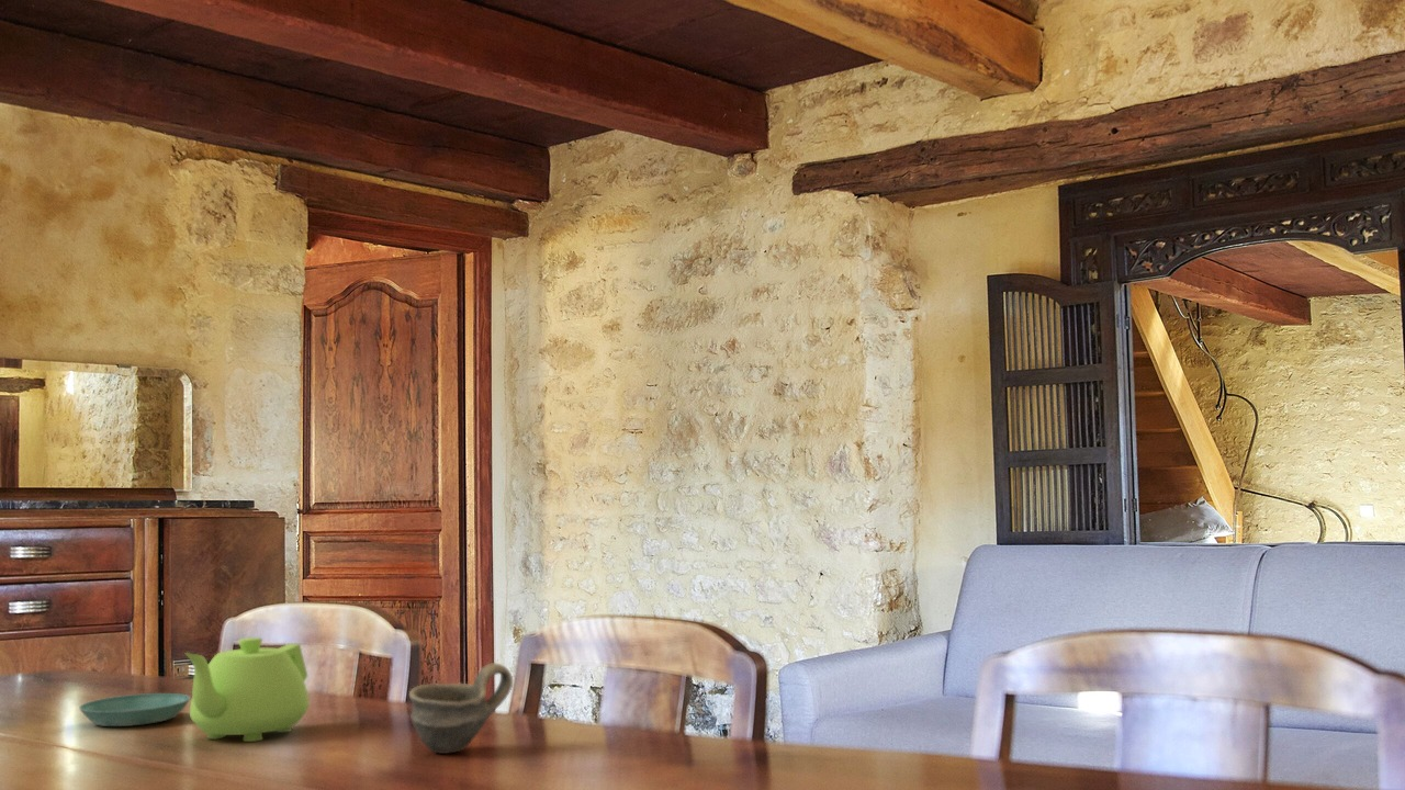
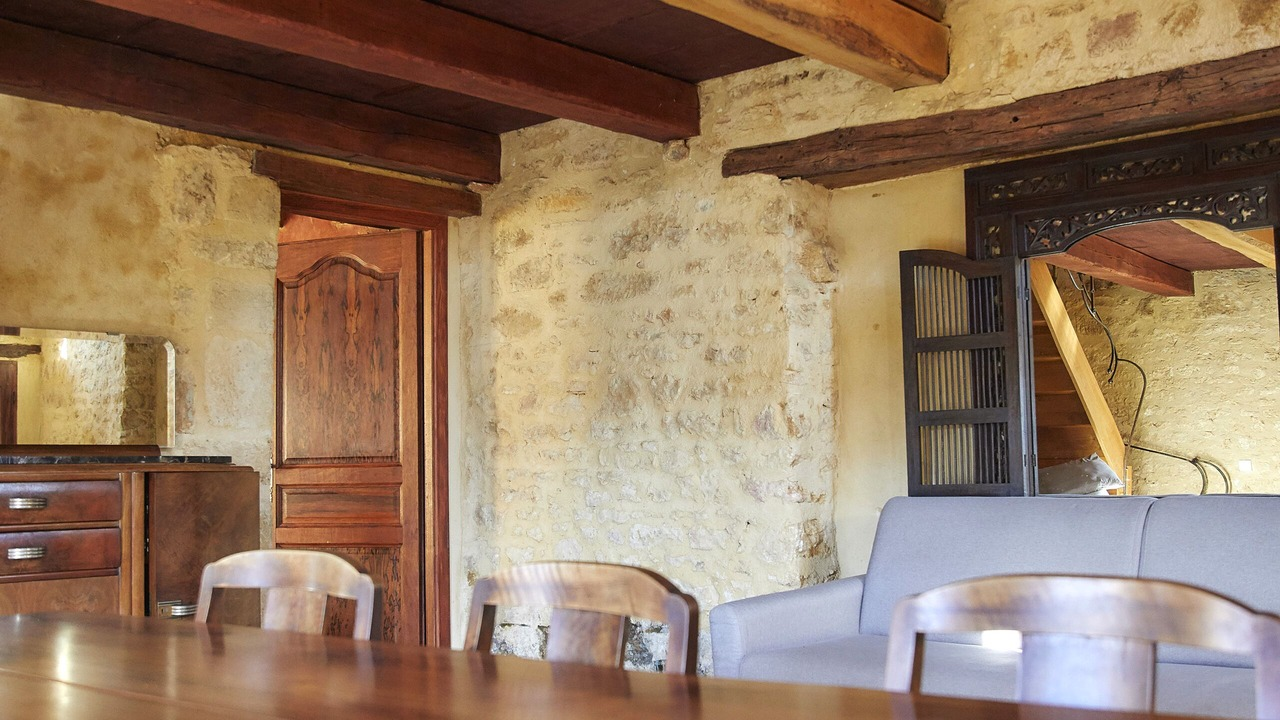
- cup (458, 709)
- saucer (135, 710)
- teapot (247, 686)
